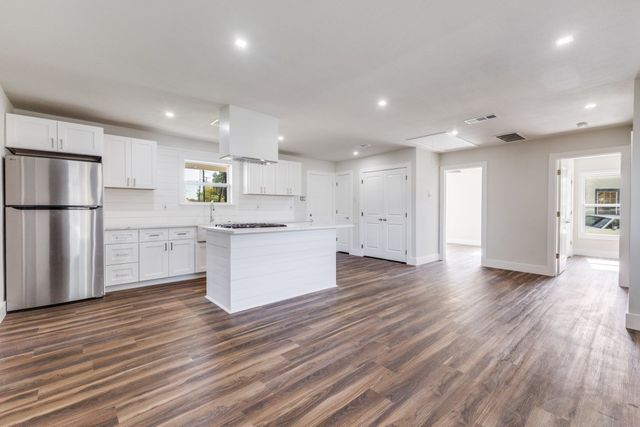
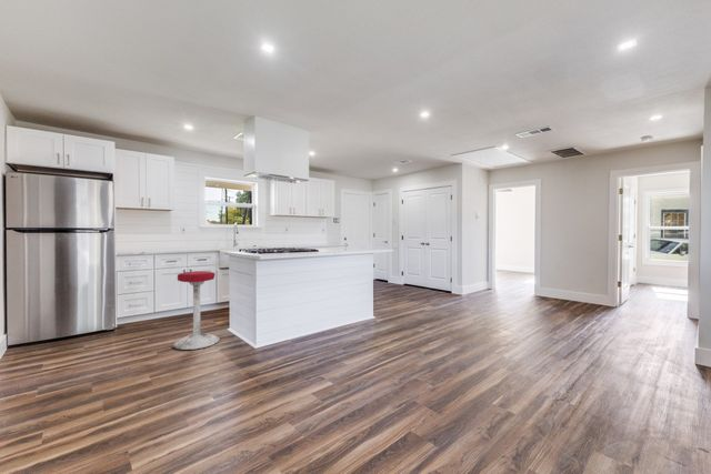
+ stool (197, 307)
